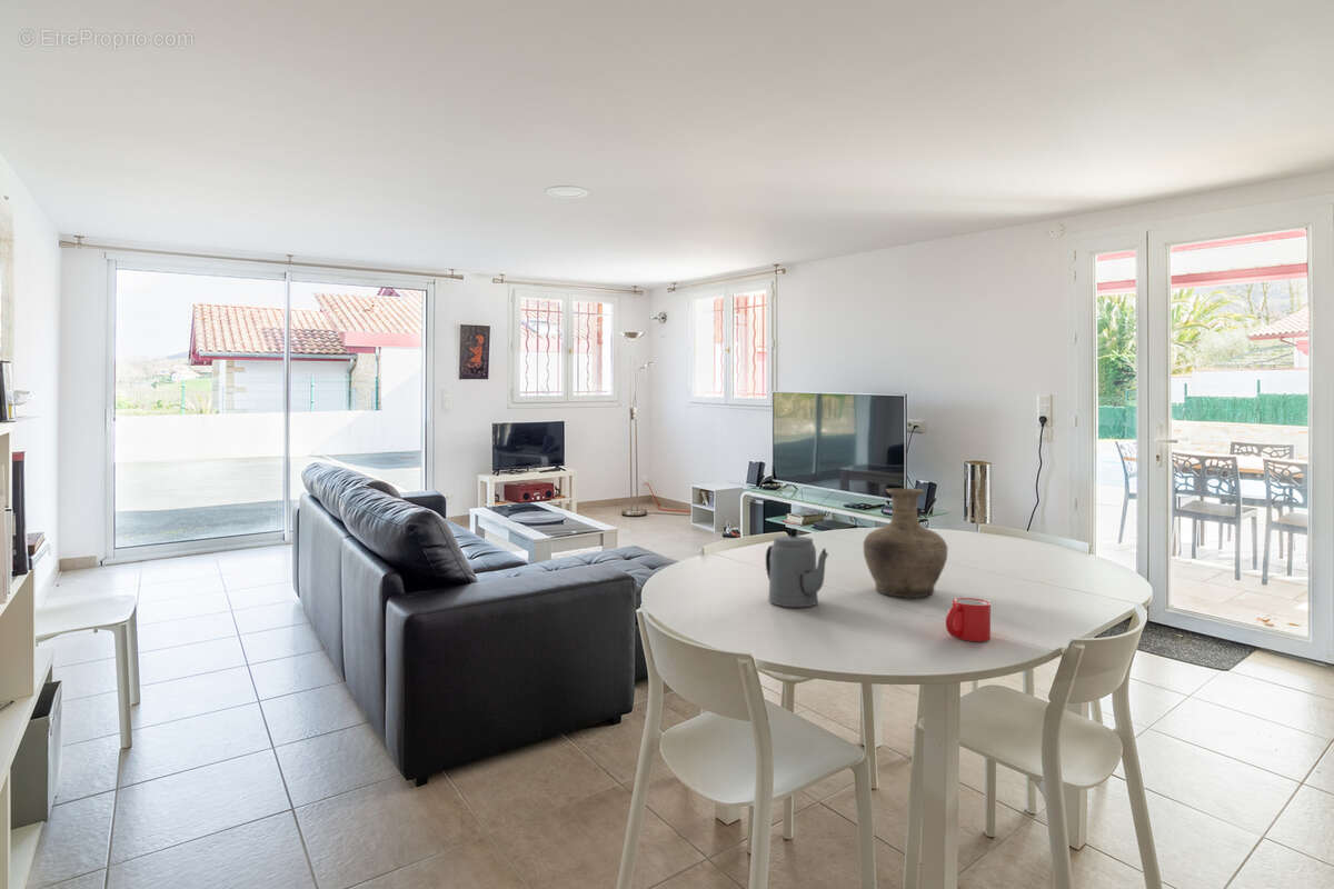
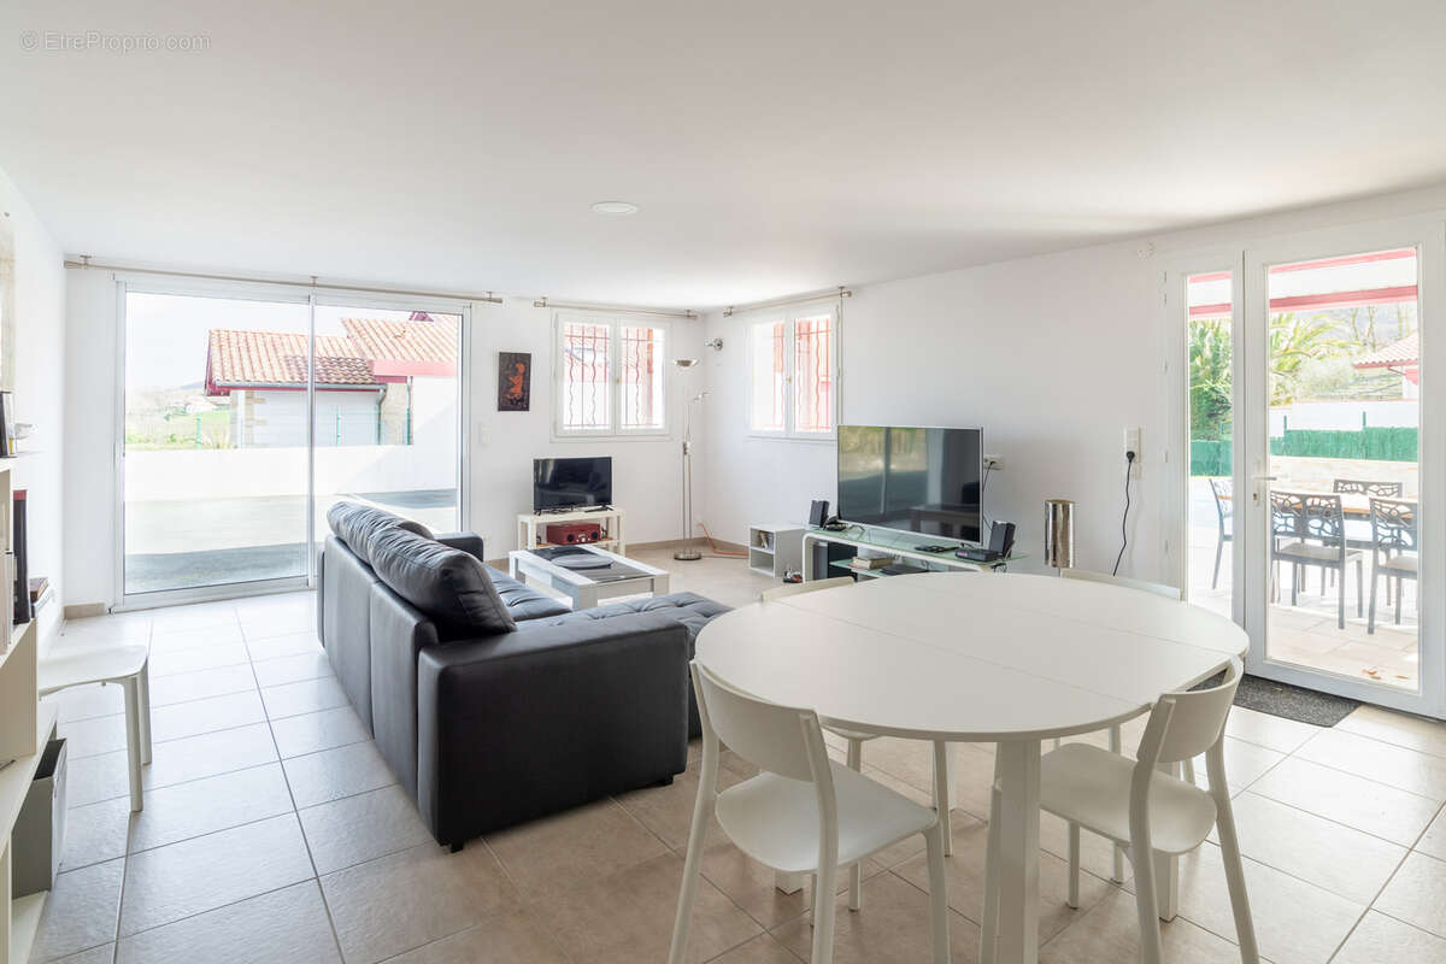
- vase (904, 540)
- mug (965, 620)
- teapot (795, 565)
